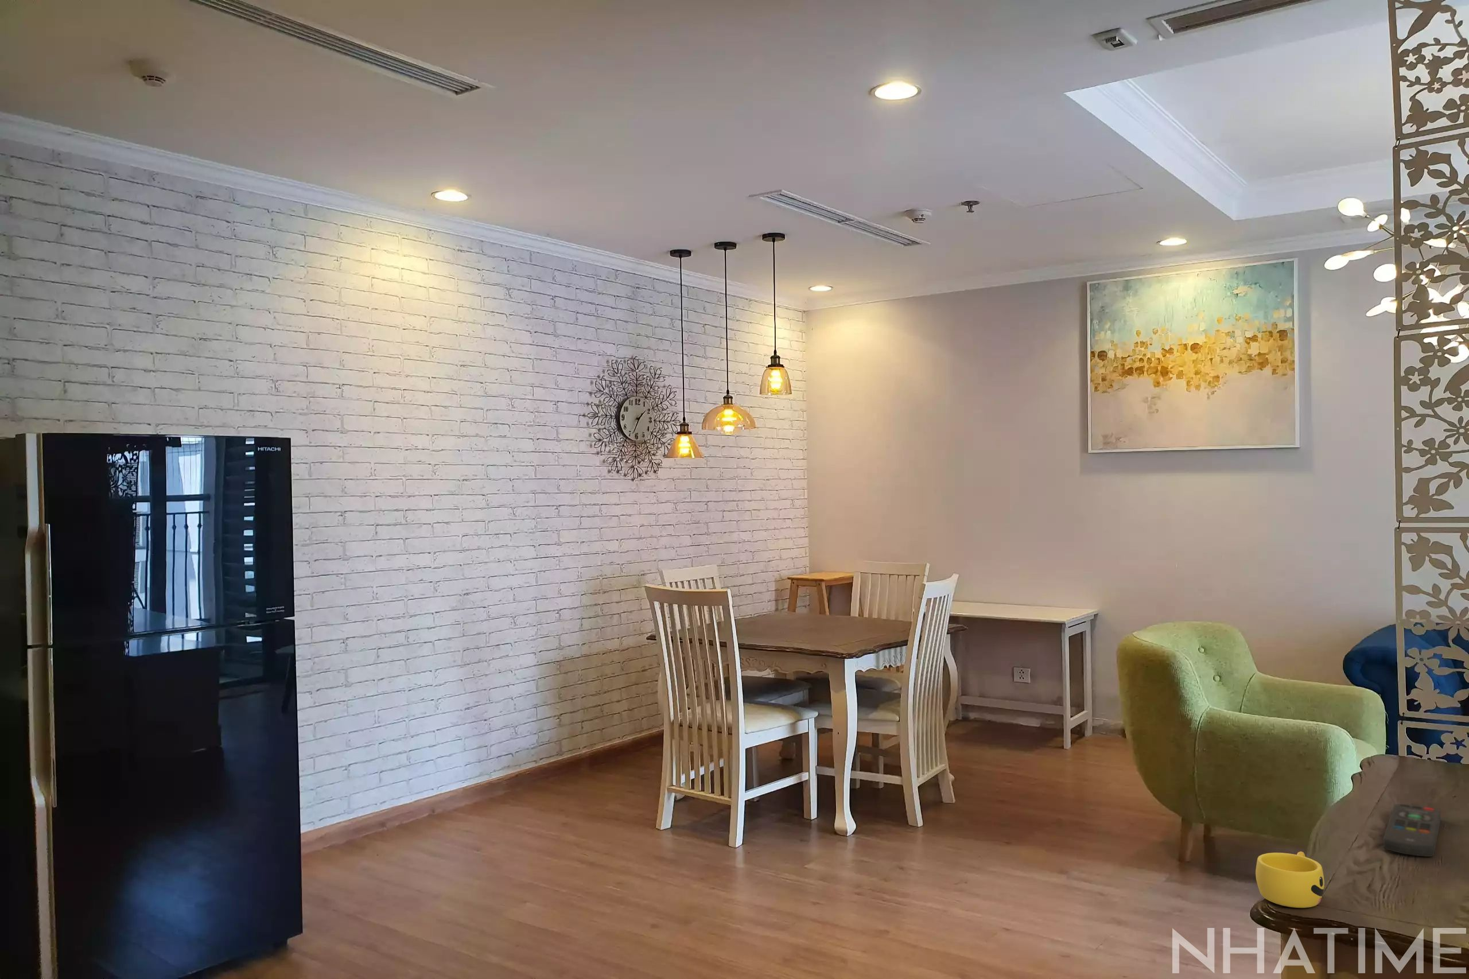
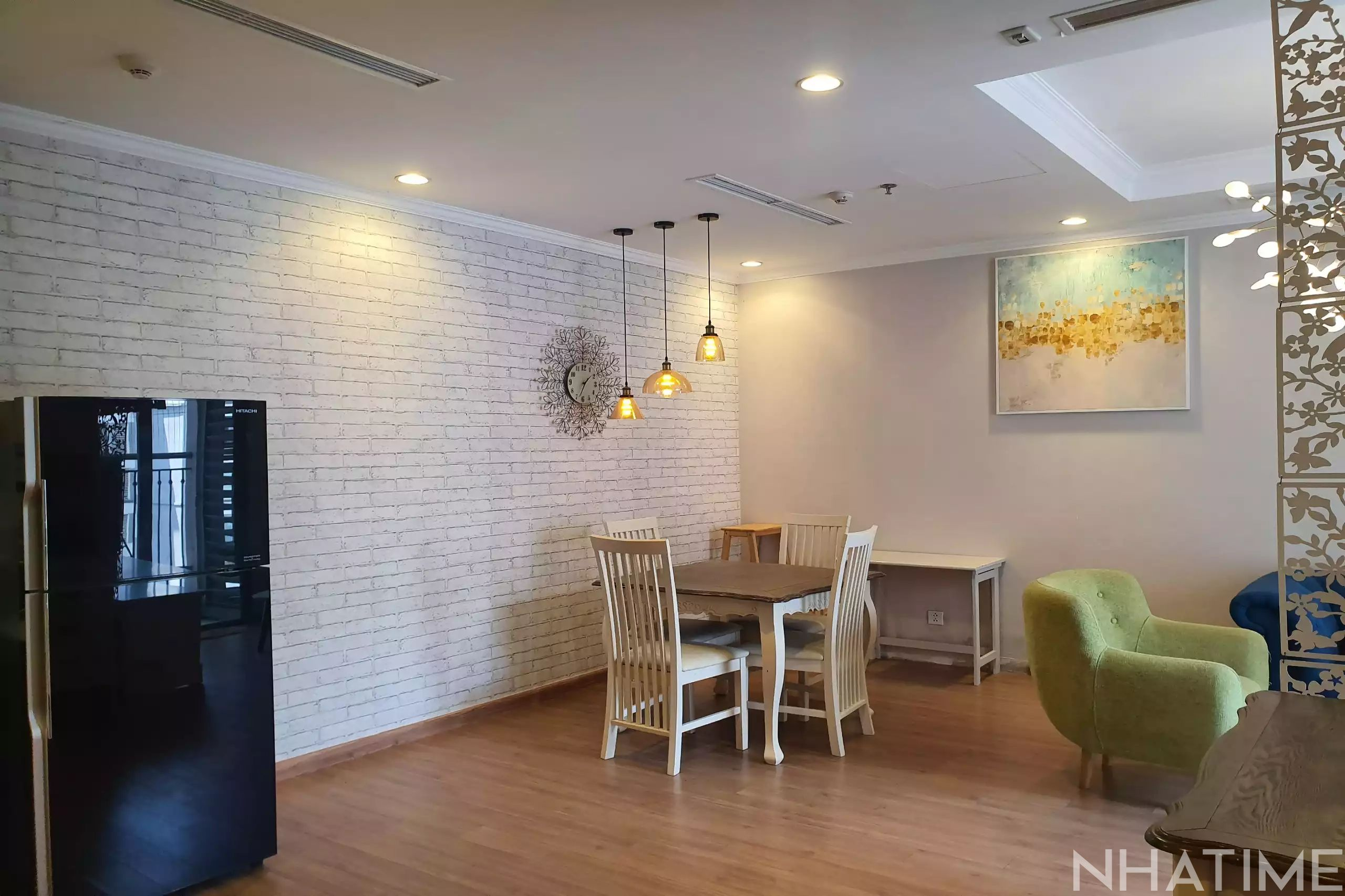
- cup (1292, 877)
- remote control (1413, 827)
